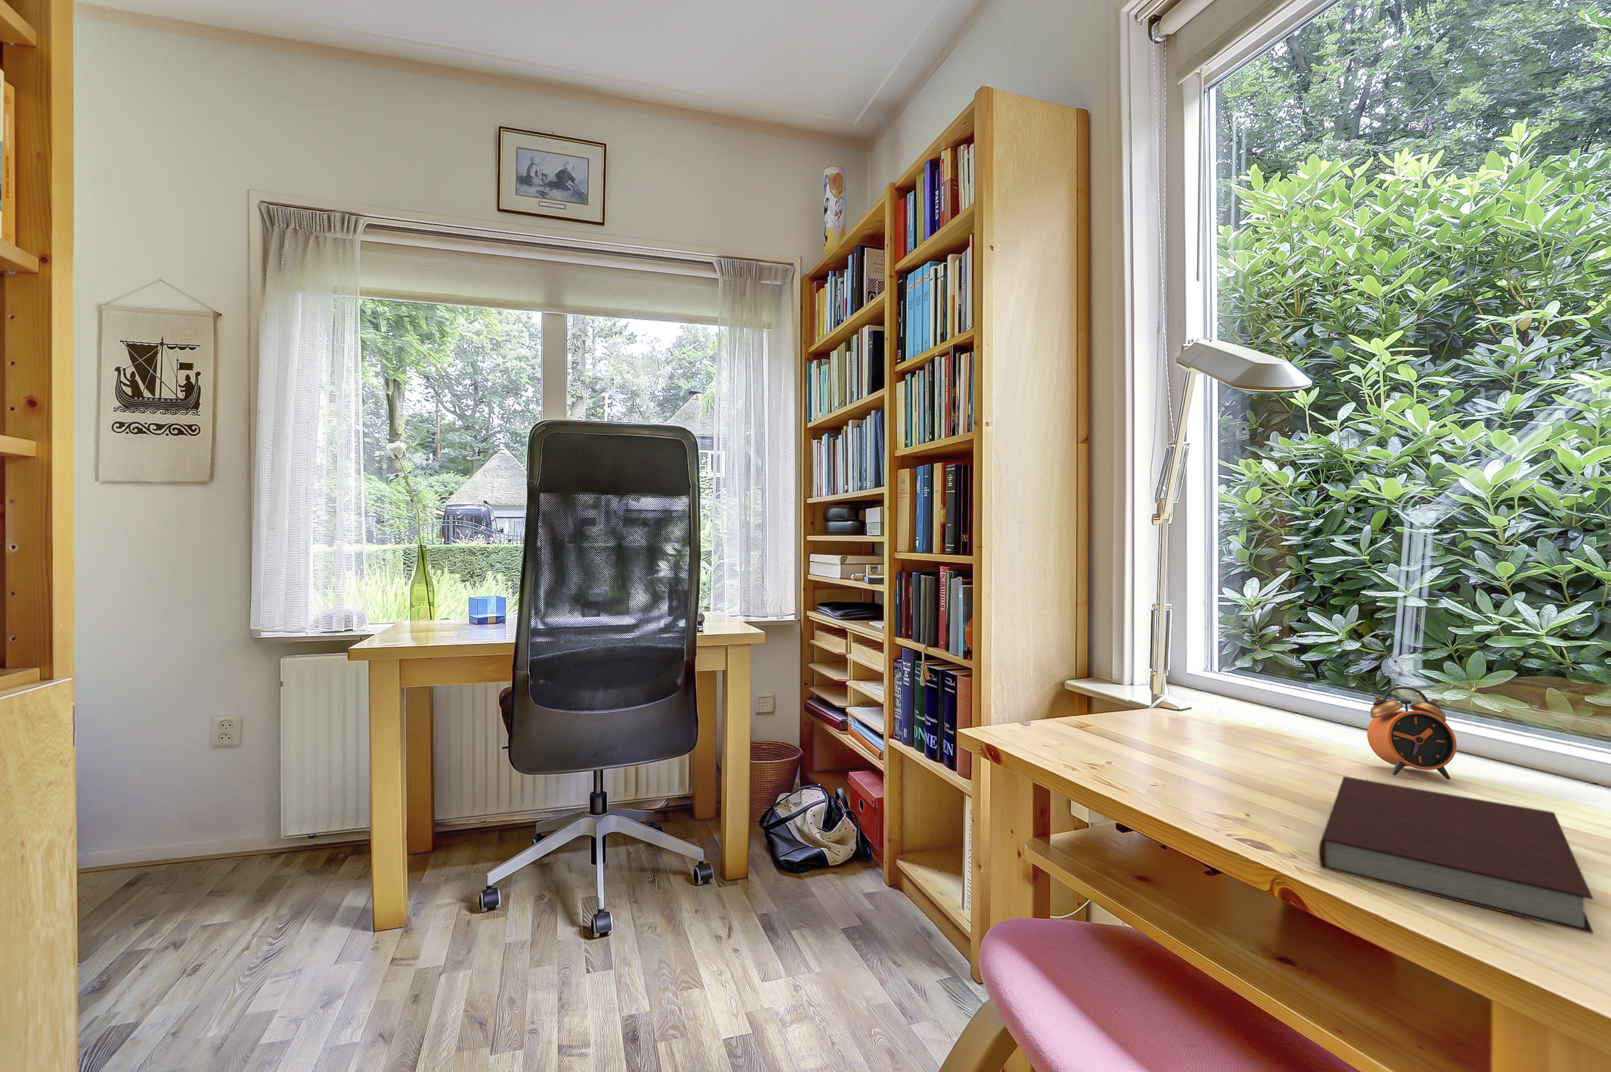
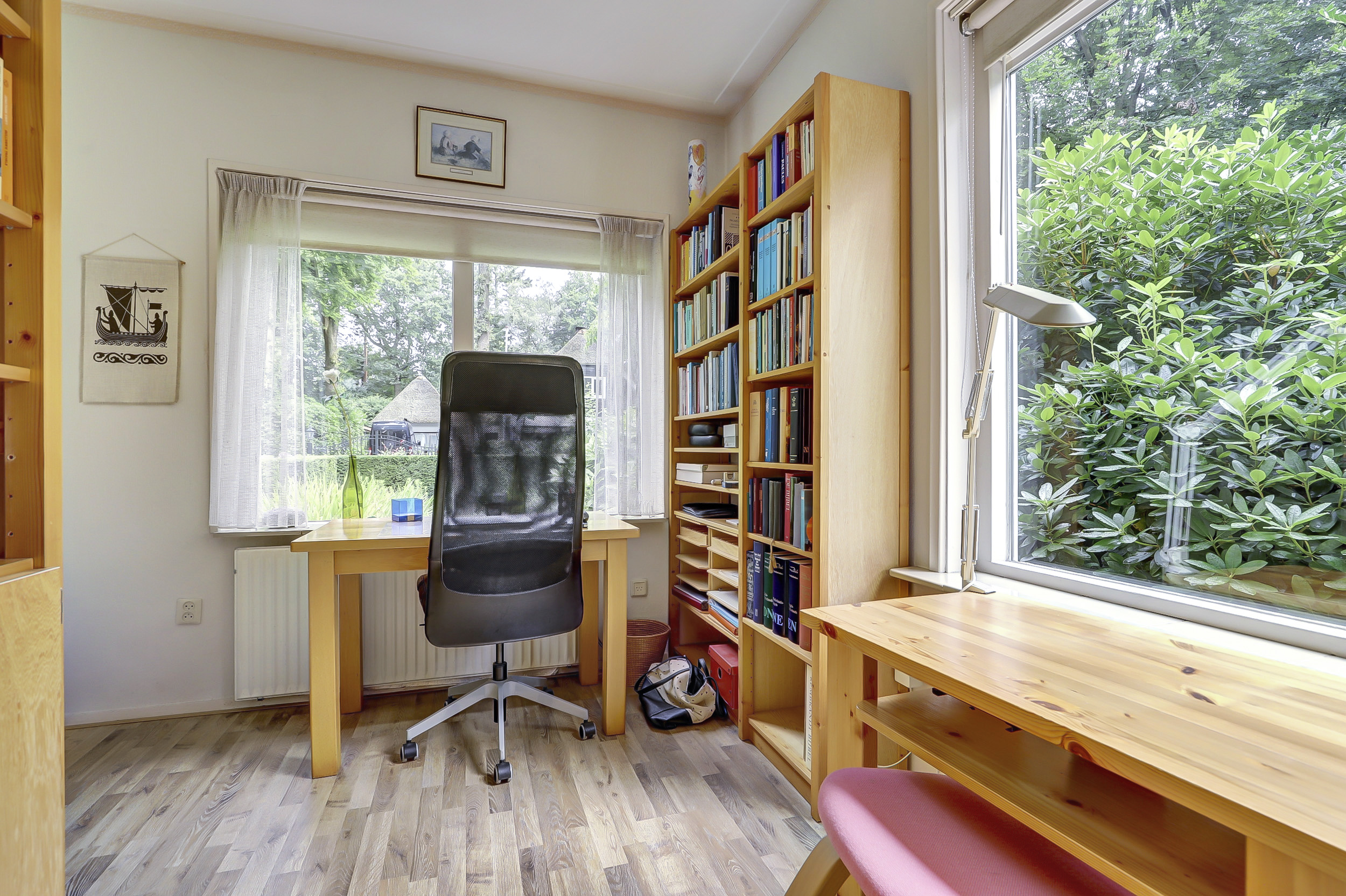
- alarm clock (1410, 730)
- notebook (1441, 839)
